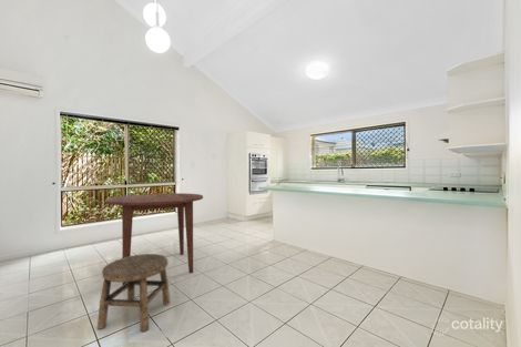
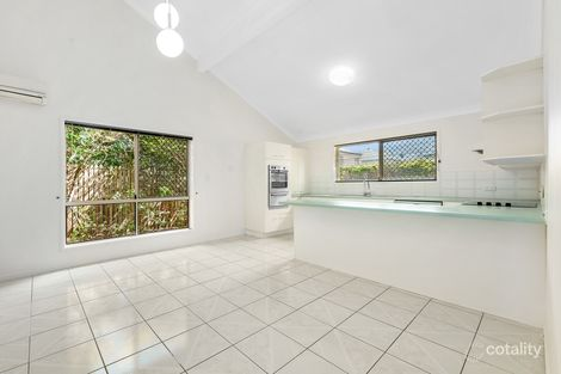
- dining table (178, 232)
- stool (134, 288)
